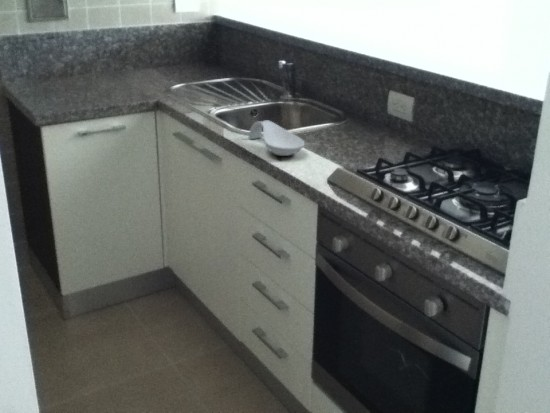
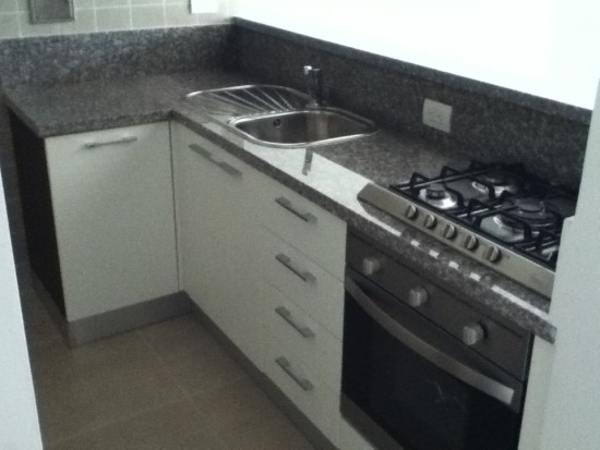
- spoon rest (273, 136)
